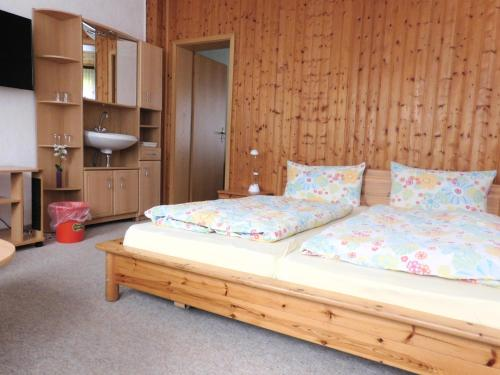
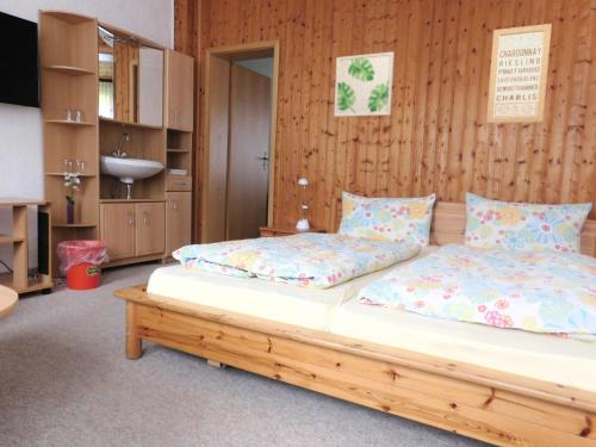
+ wall art (362, 85)
+ wall art (517, 75)
